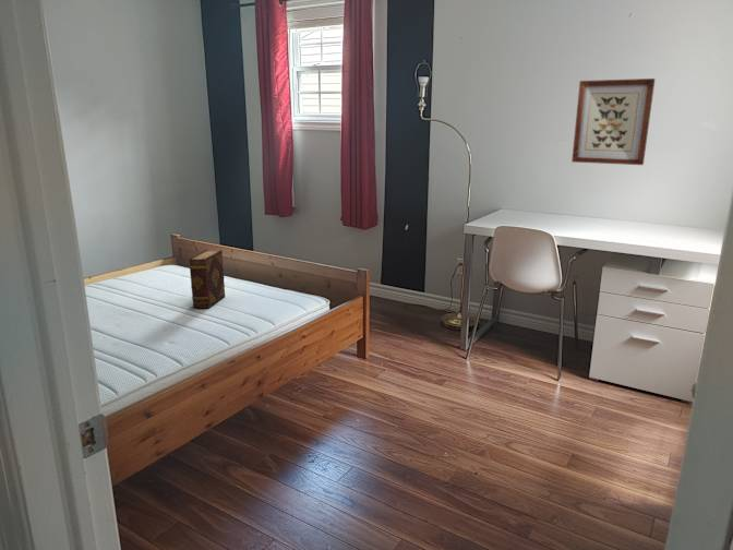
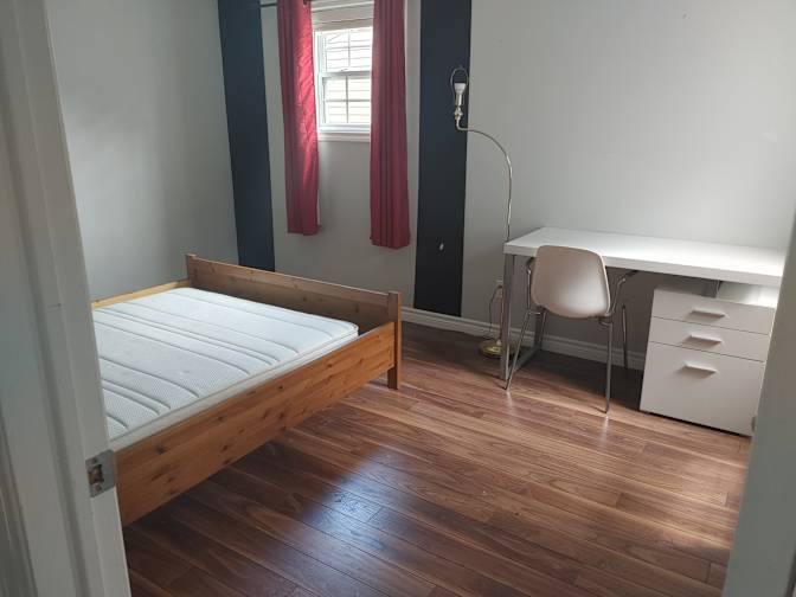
- diary (206, 278)
- wall art (611, 122)
